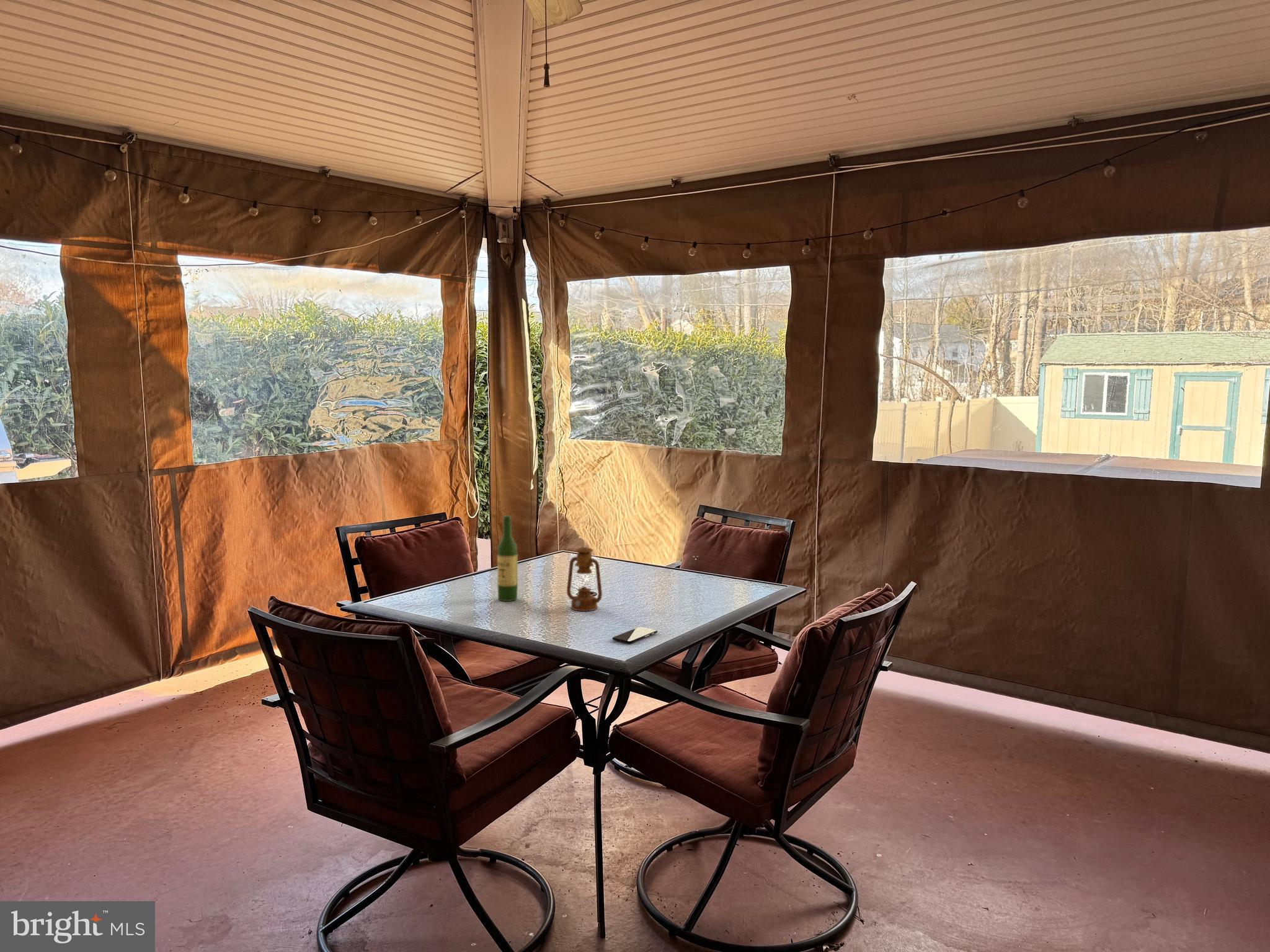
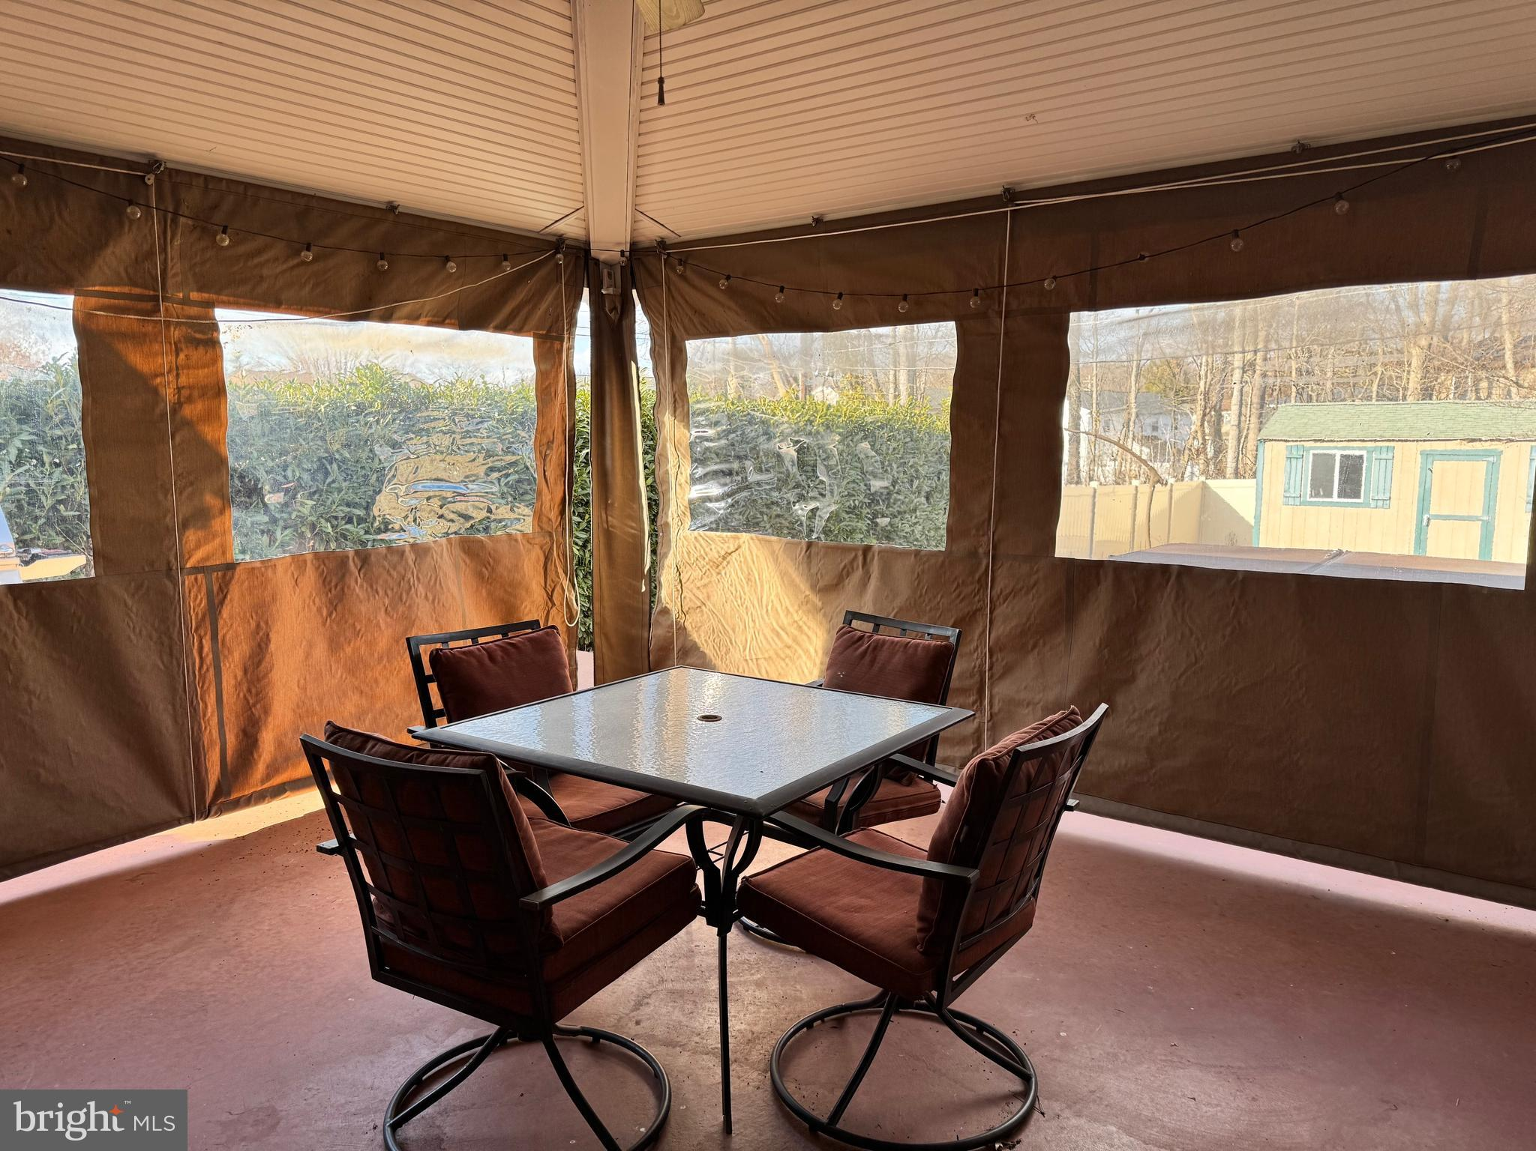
- lantern (584, 565)
- smartphone (635, 635)
- wine bottle (507, 557)
